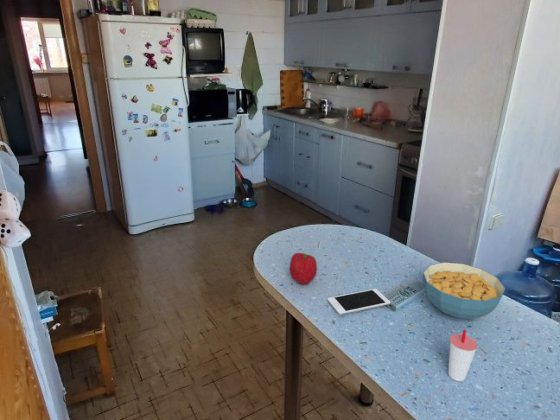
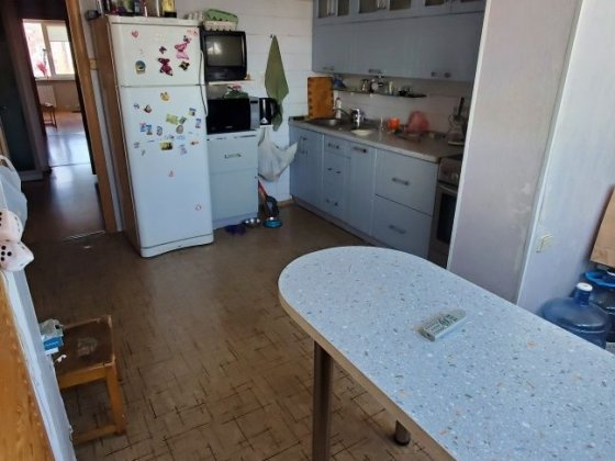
- fruit (303, 267)
- cup (461, 353)
- cereal bowl (459, 295)
- cell phone (358, 301)
